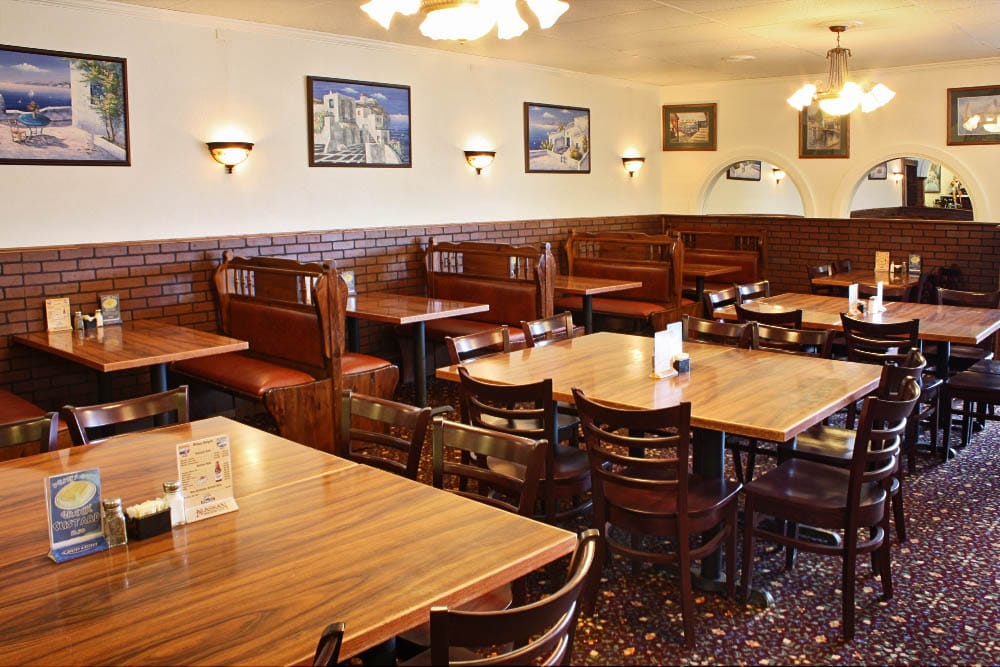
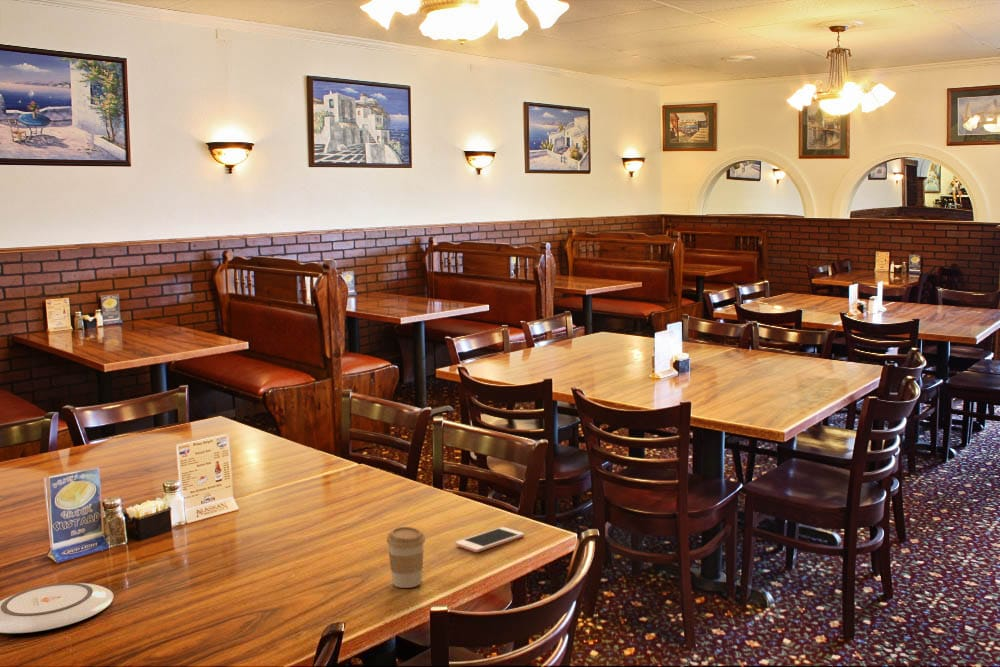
+ cell phone (490, 539)
+ plate (48, 603)
+ coffee cup (406, 556)
